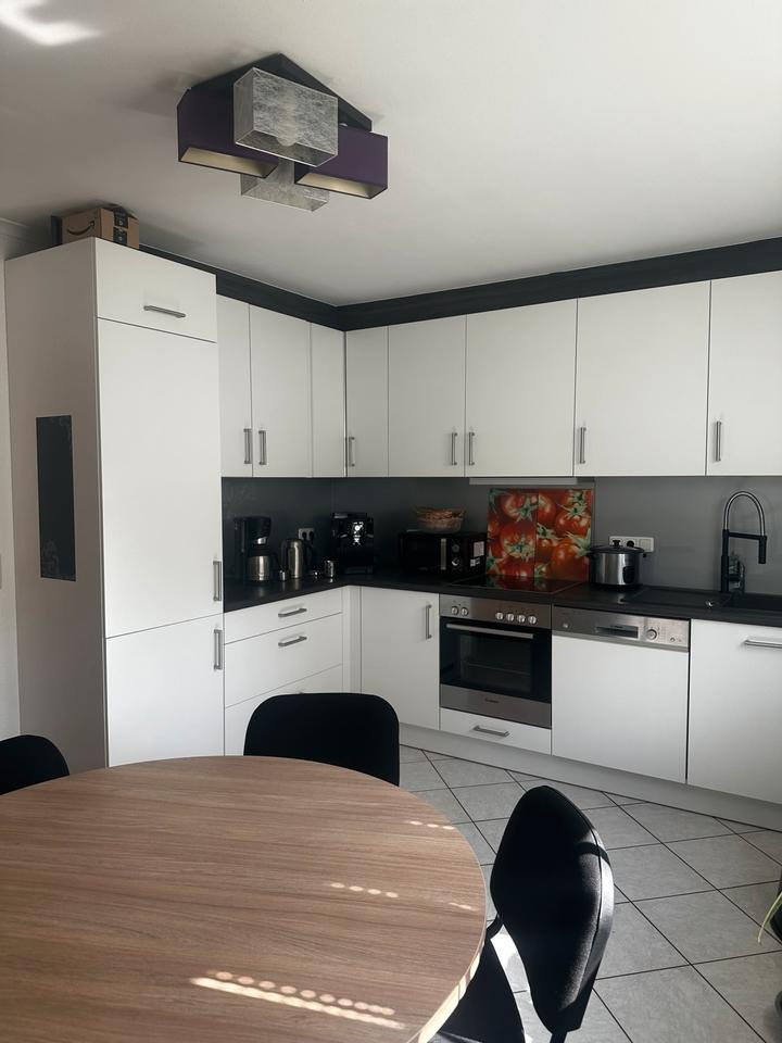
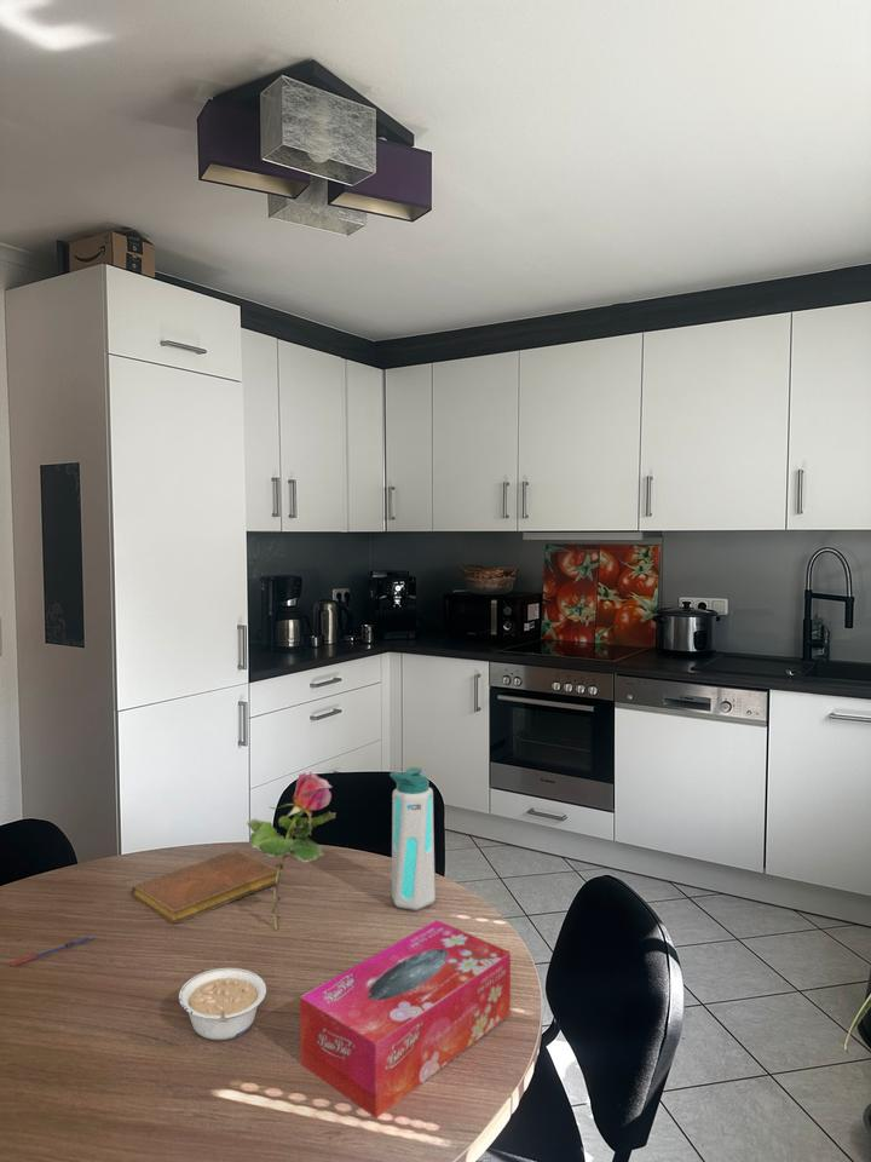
+ legume (225, 1005)
+ pen (53, 949)
+ water bottle (411, 836)
+ notebook (207, 882)
+ tissue box (410, 1006)
+ flower (294, 856)
